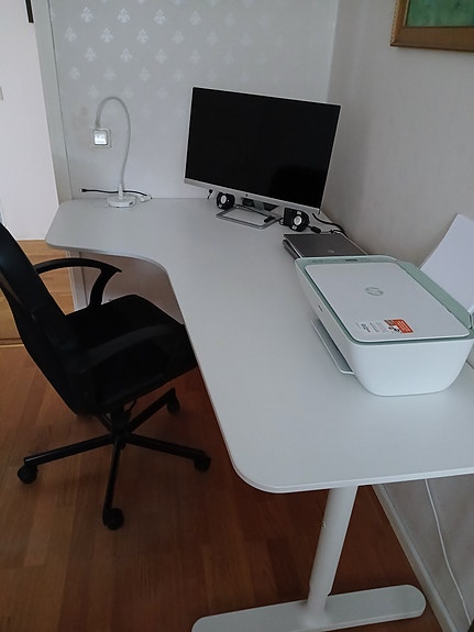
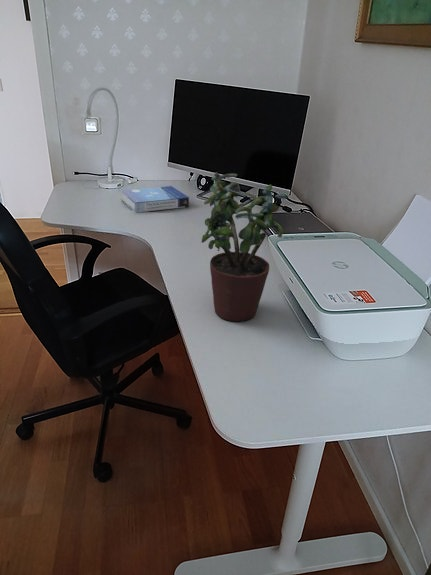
+ potted plant (243, 248)
+ book (154, 198)
